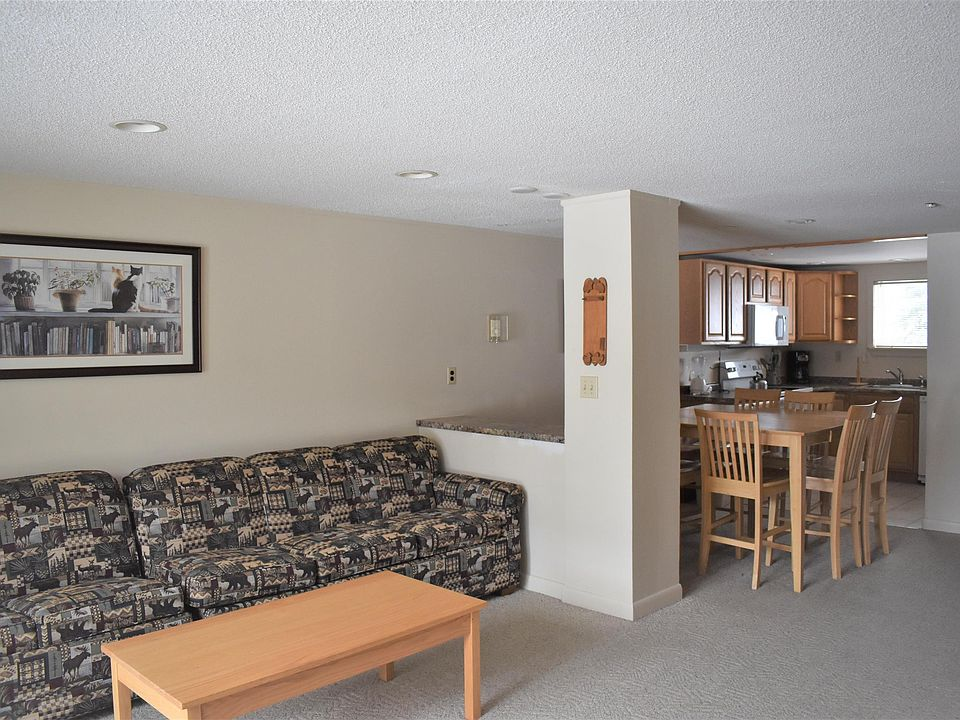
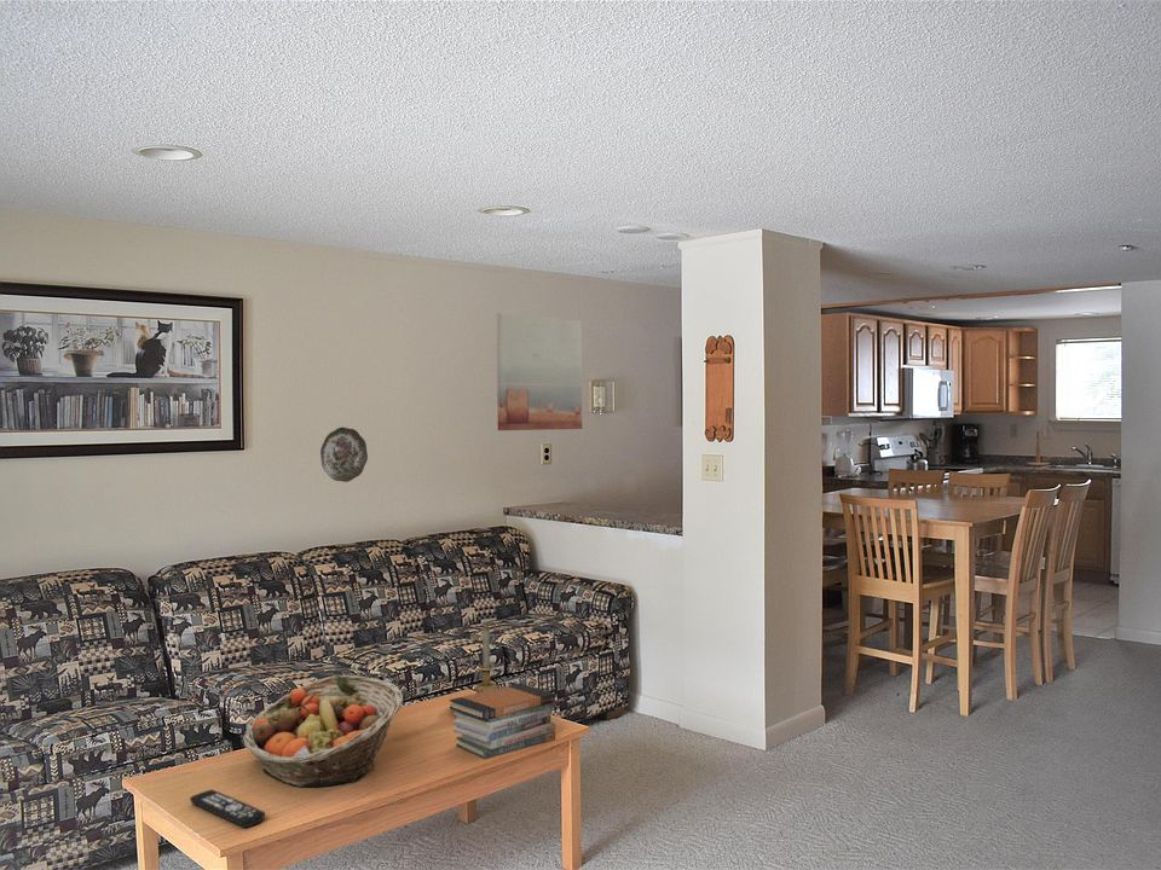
+ fruit basket (324, 727)
+ candle holder (486, 668)
+ remote control (226, 807)
+ book stack (503, 719)
+ decorative plate (342, 454)
+ wall art (541, 373)
